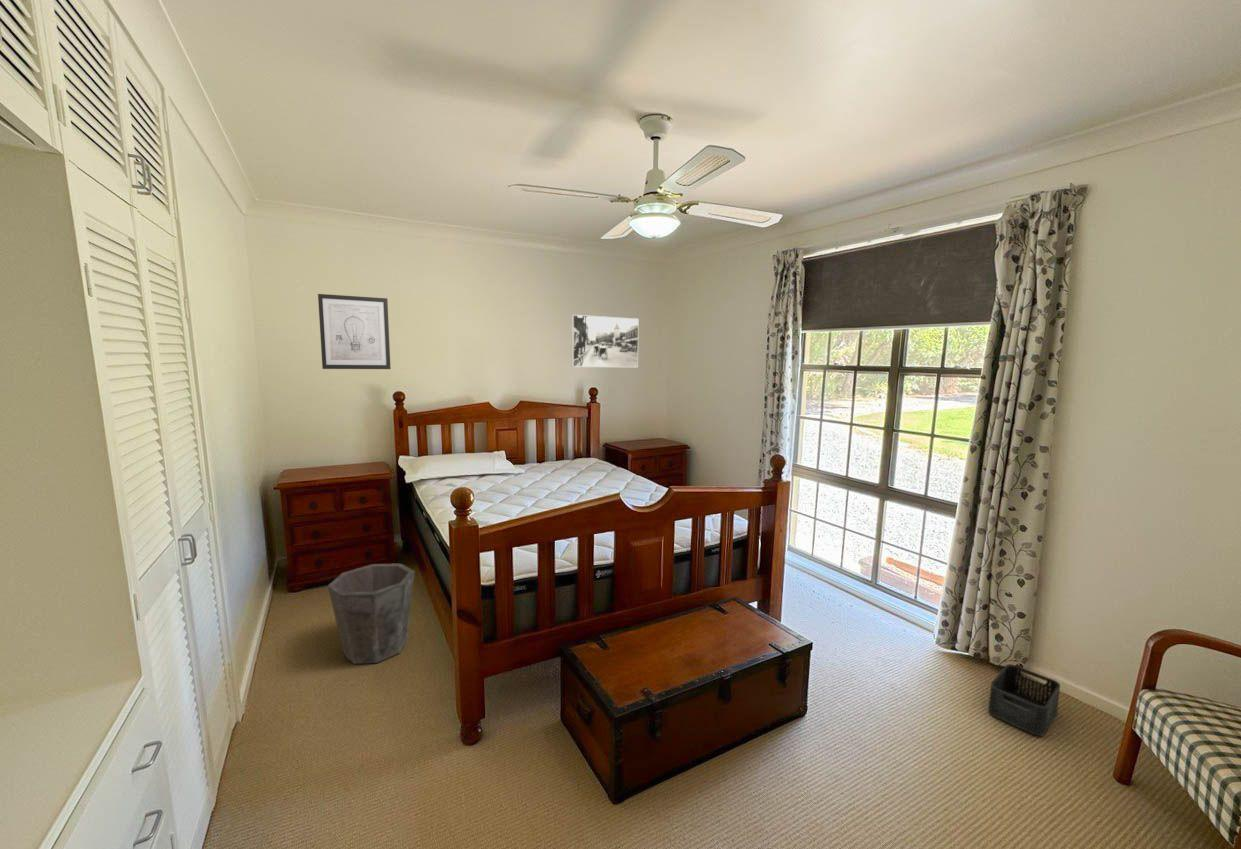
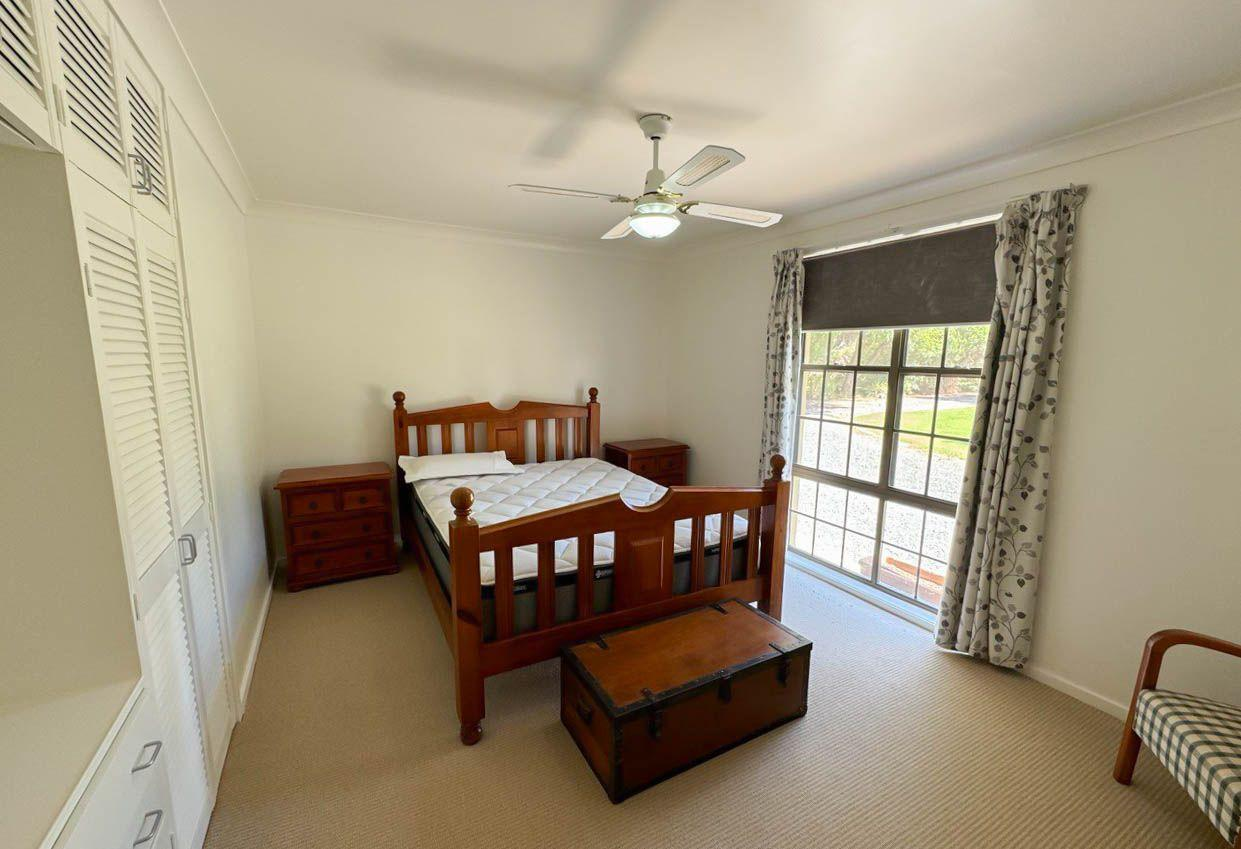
- waste bin (374, 613)
- storage bin (1024, 698)
- wall art (355, 333)
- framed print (605, 342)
